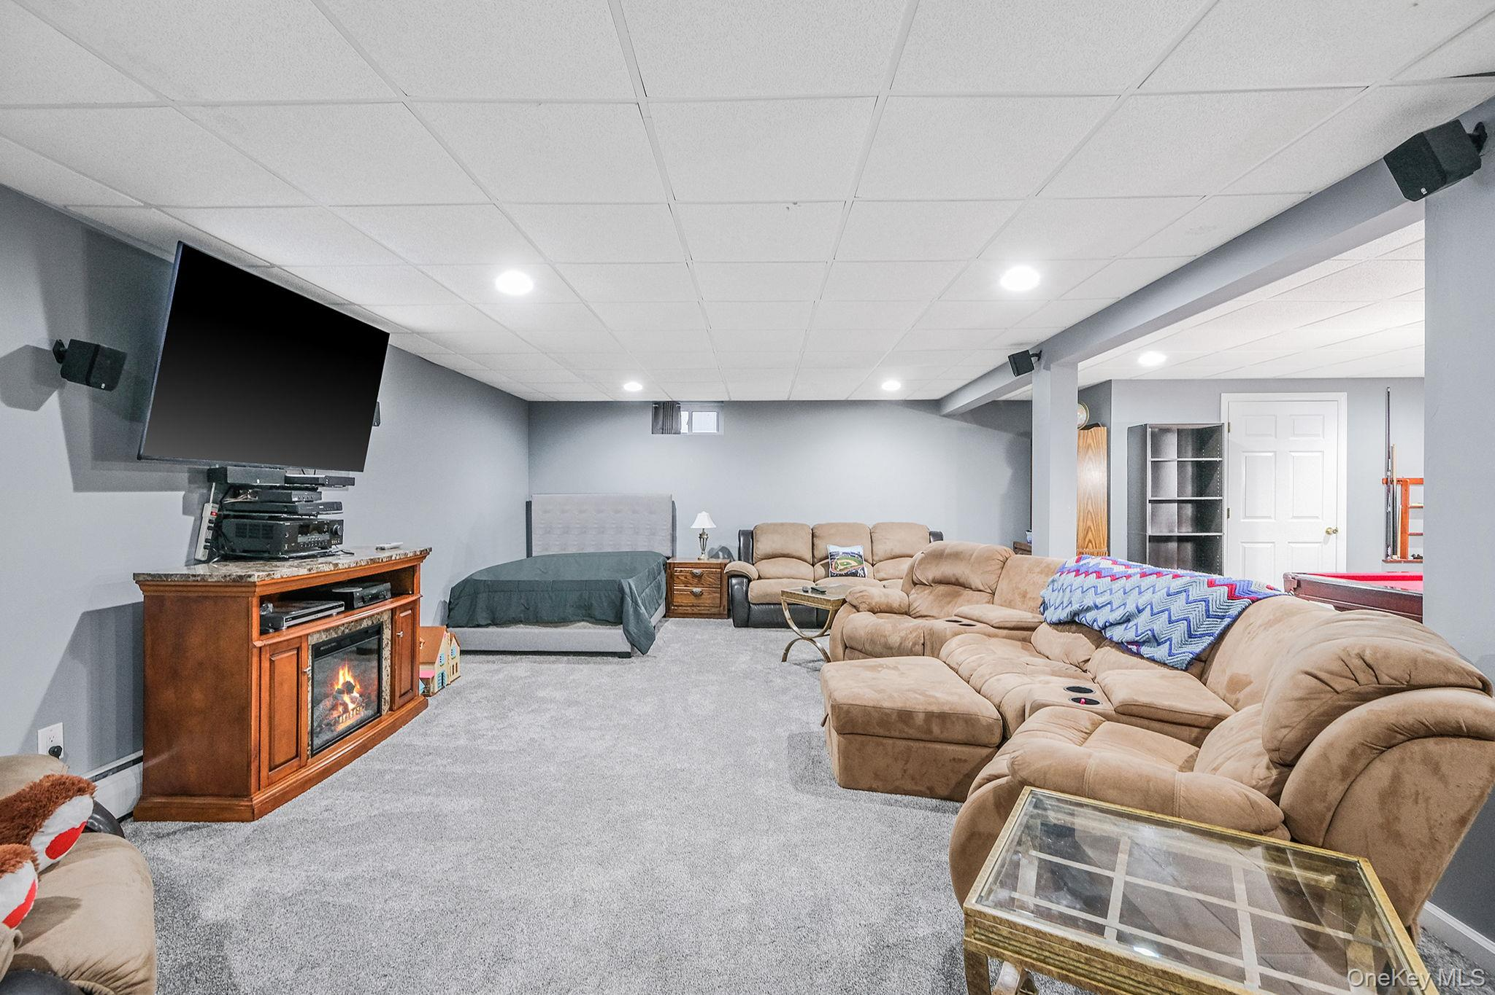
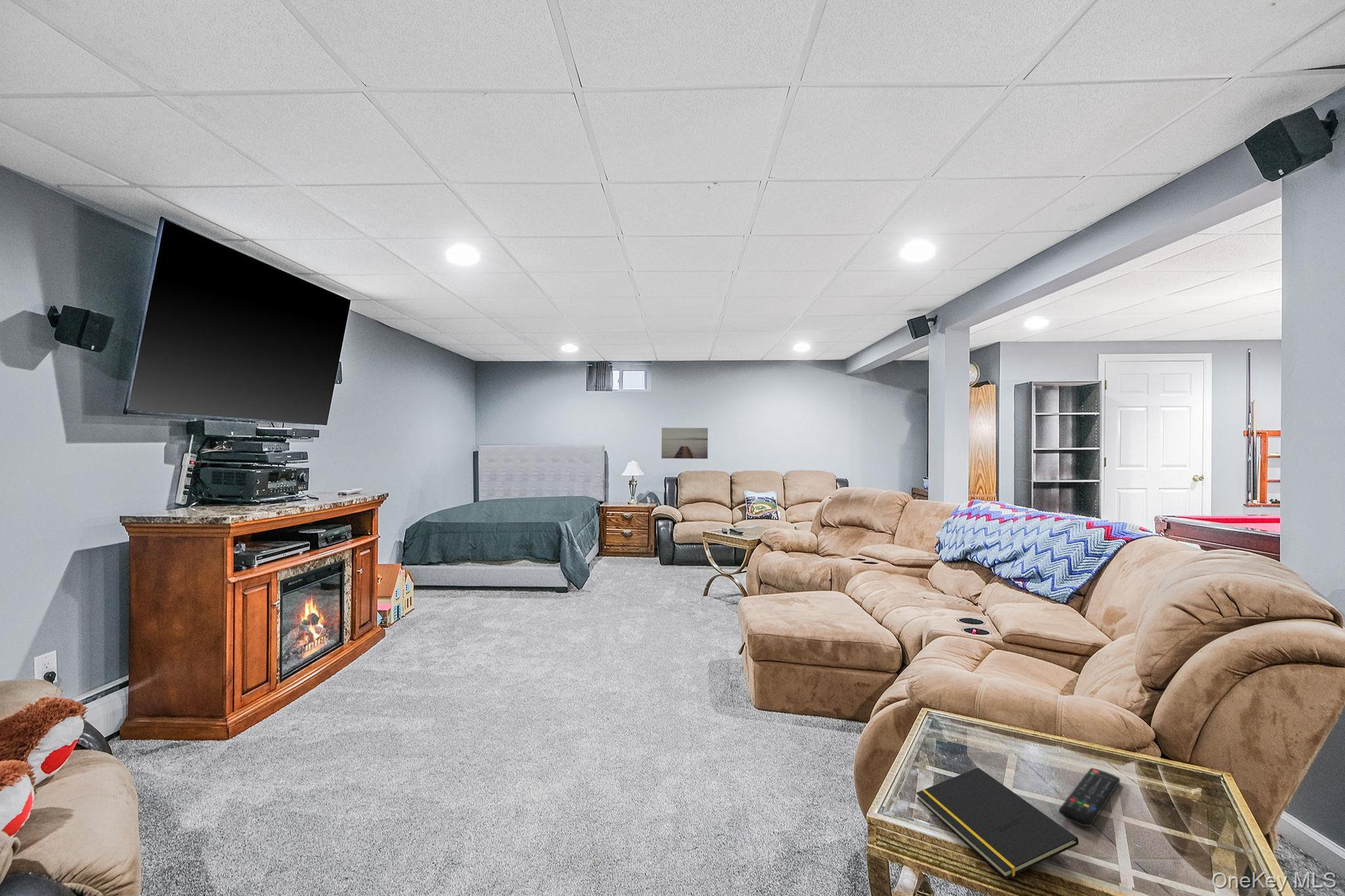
+ notepad (990, 816)
+ wall art (684, 443)
+ remote control (1091, 796)
